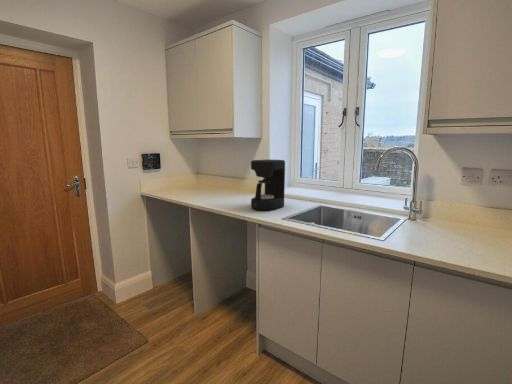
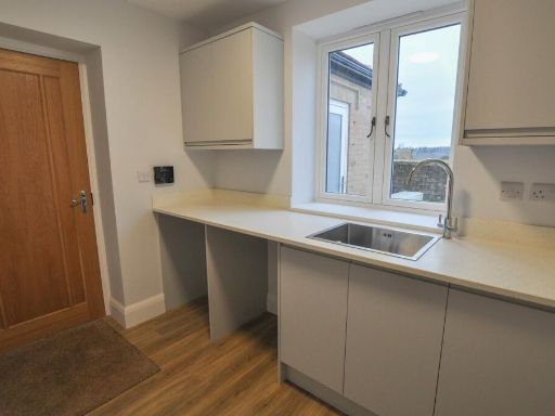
- coffee maker (267, 183)
